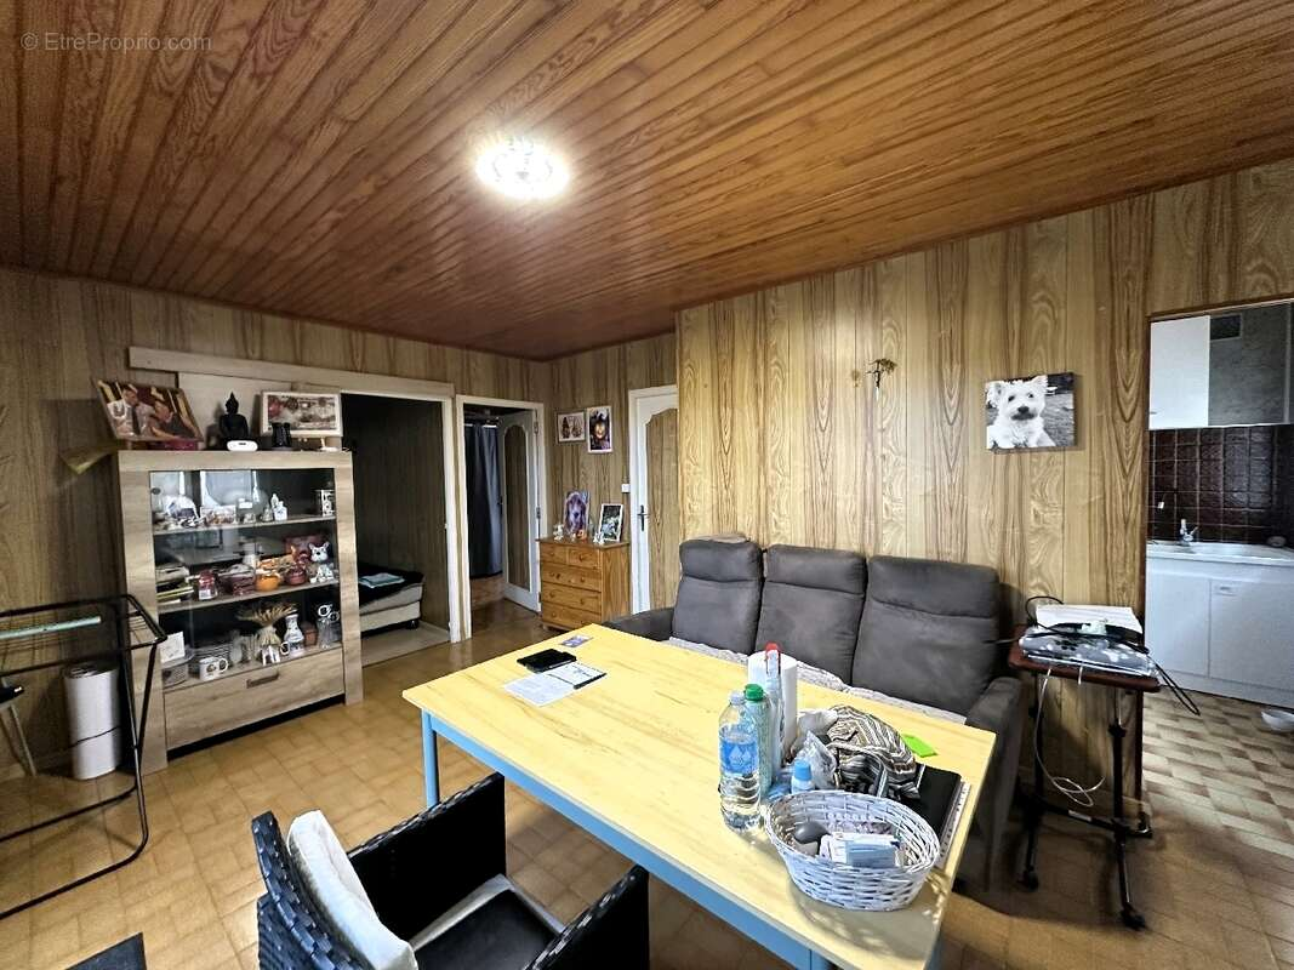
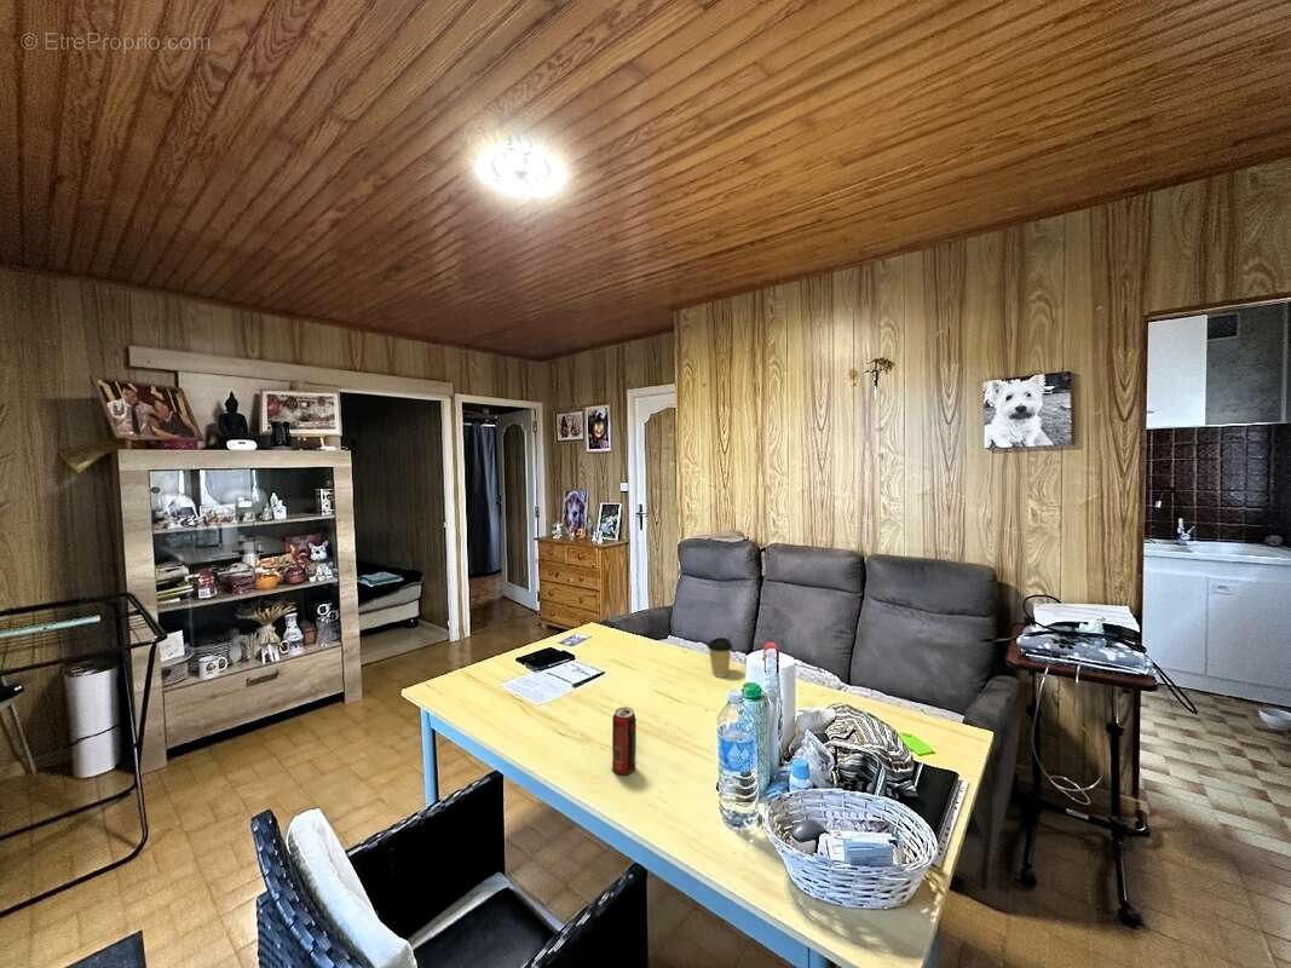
+ coffee cup (720, 657)
+ beverage can (623, 739)
